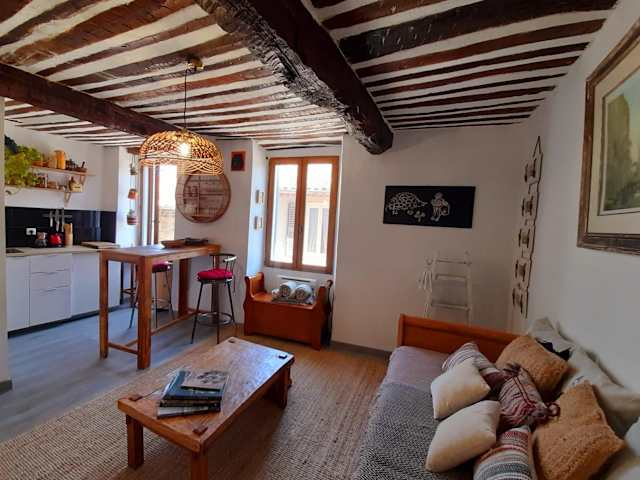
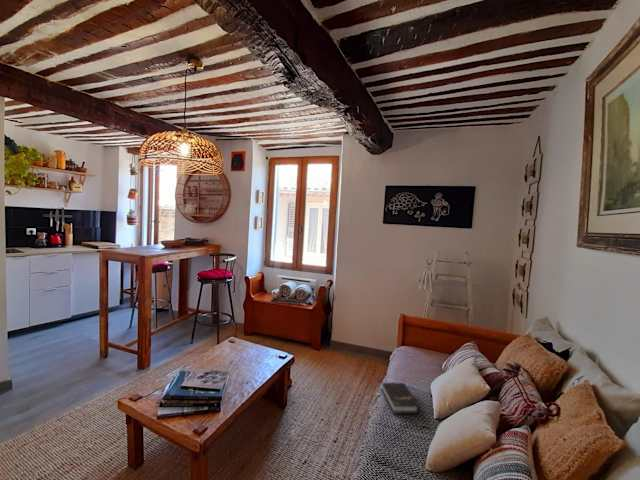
+ hardback book (399, 397)
